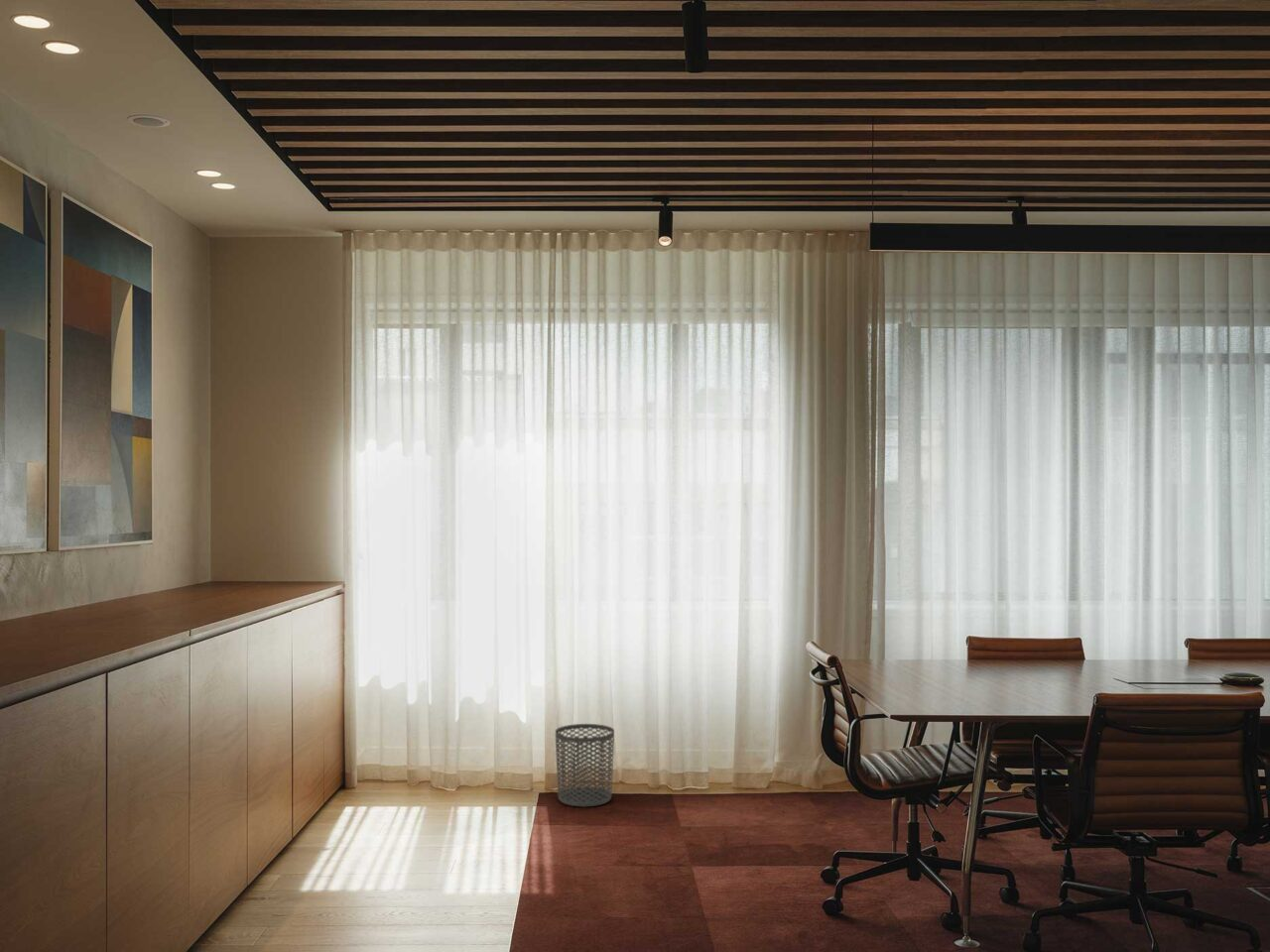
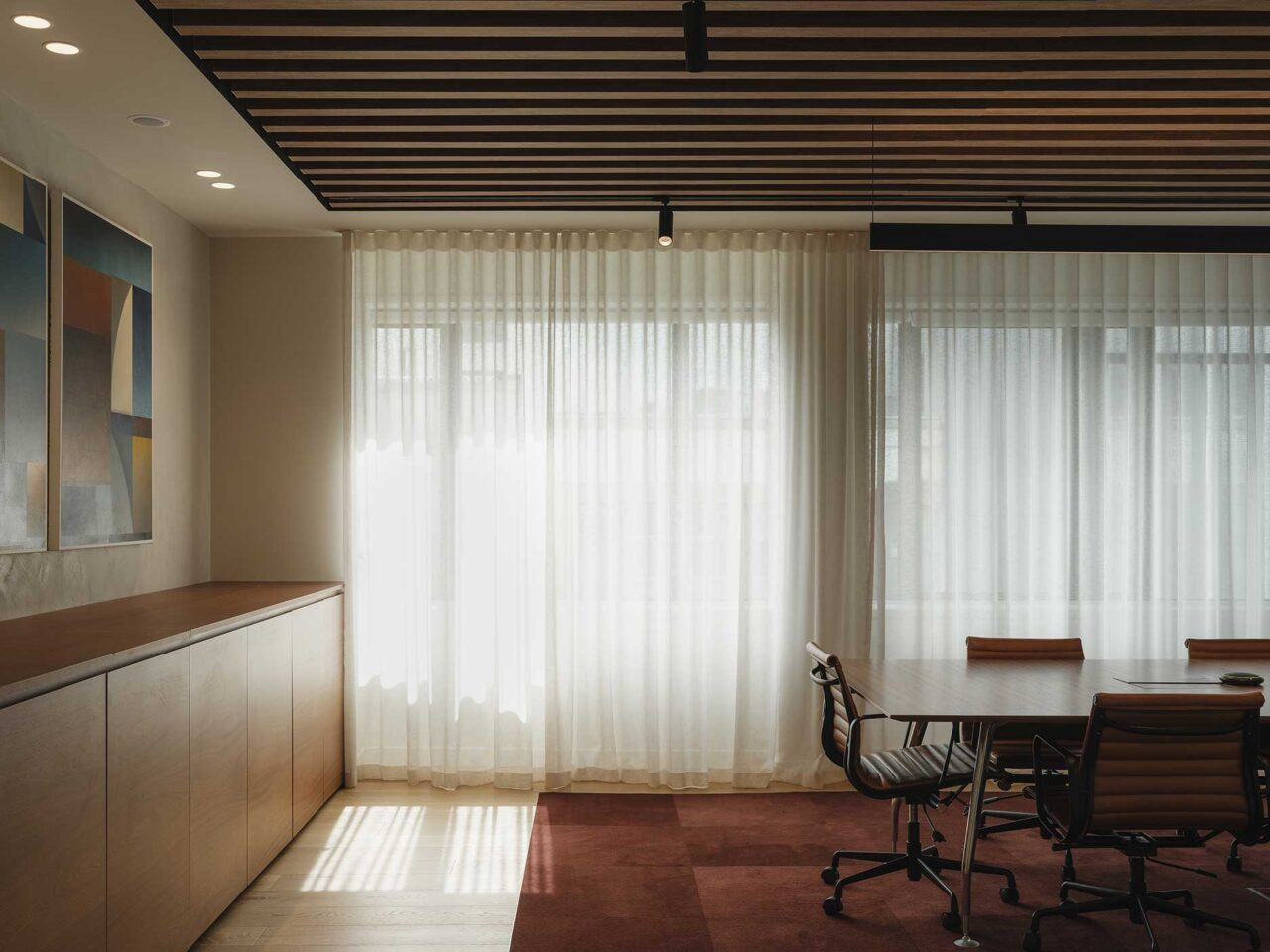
- waste bin (584, 765)
